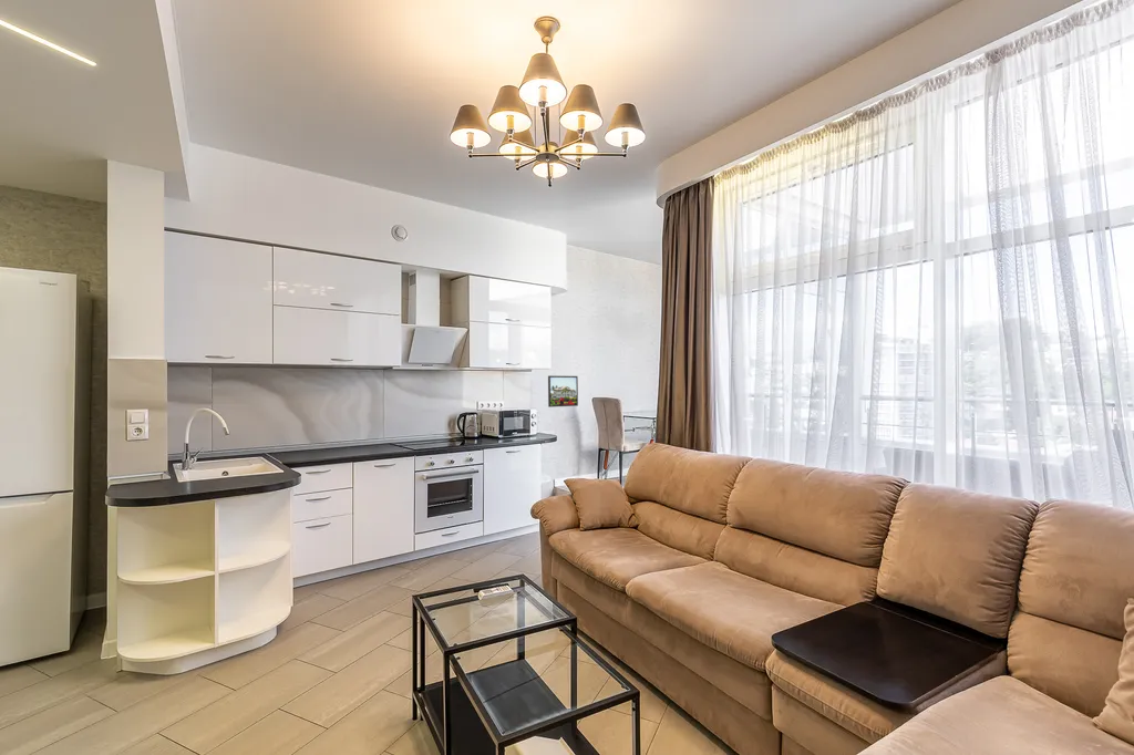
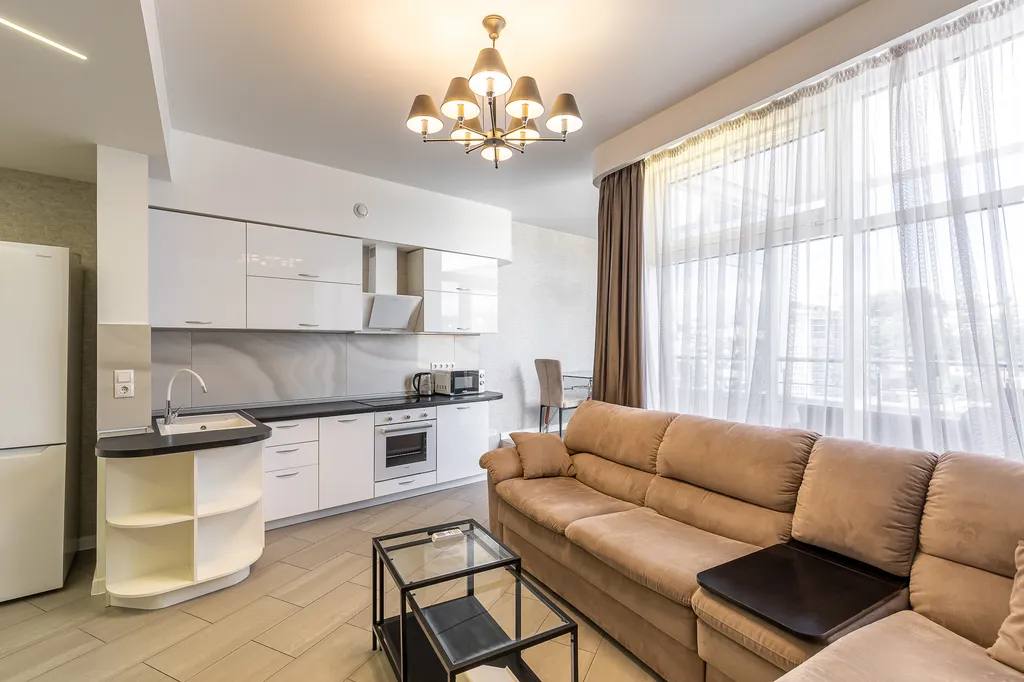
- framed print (563, 391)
